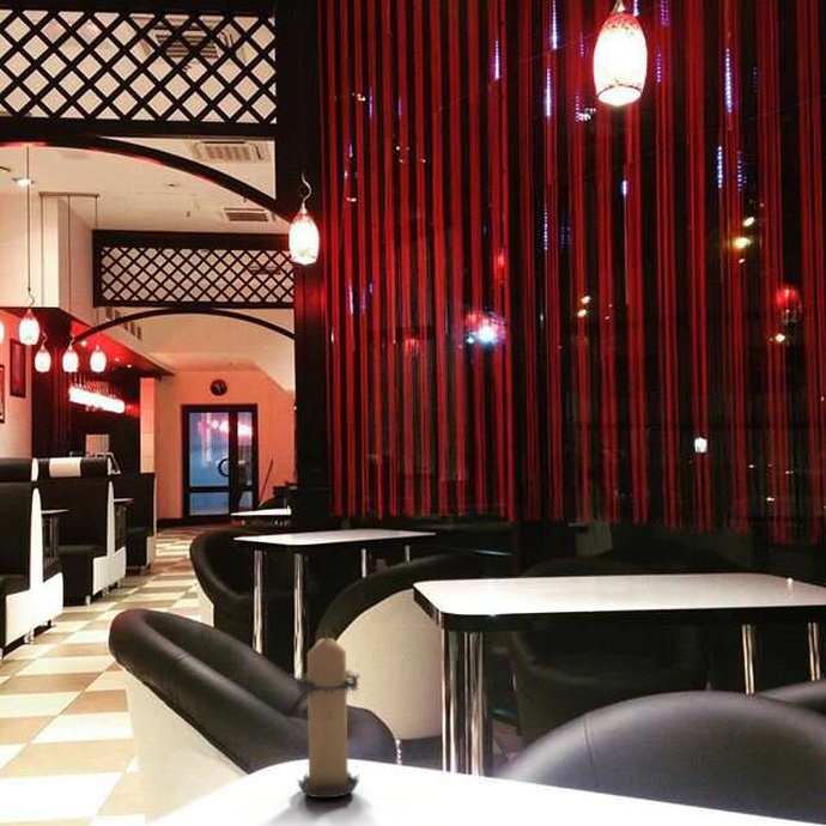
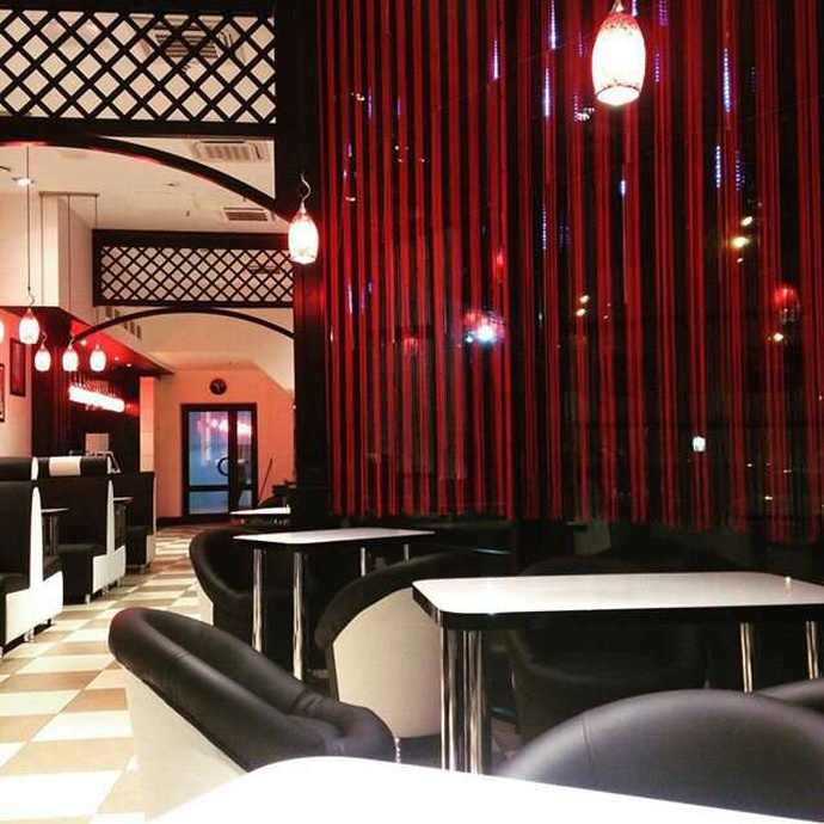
- candle (327, 707)
